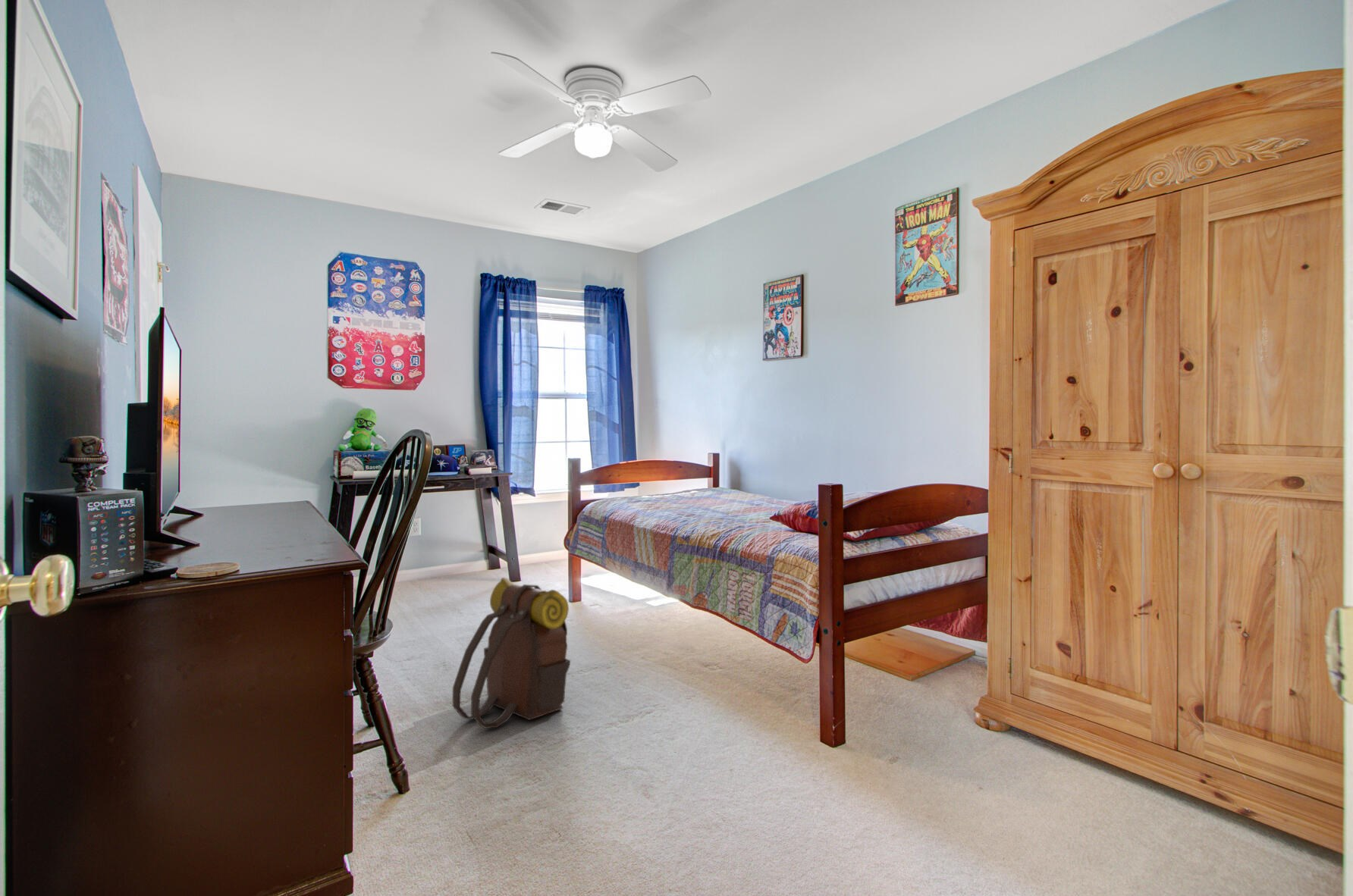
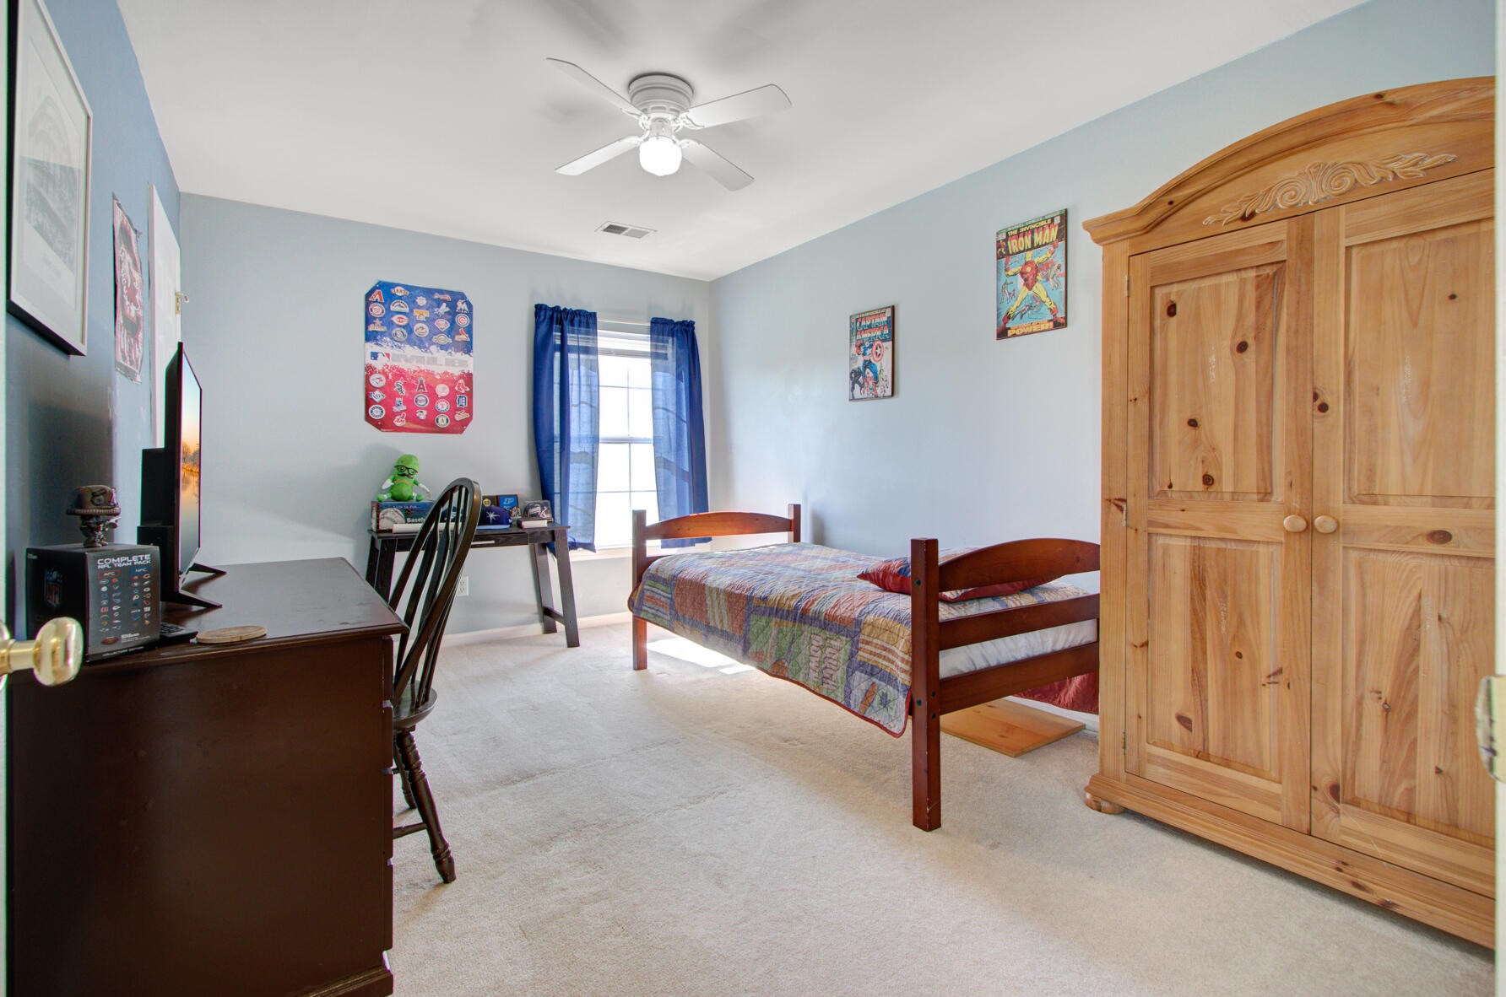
- backpack (510, 648)
